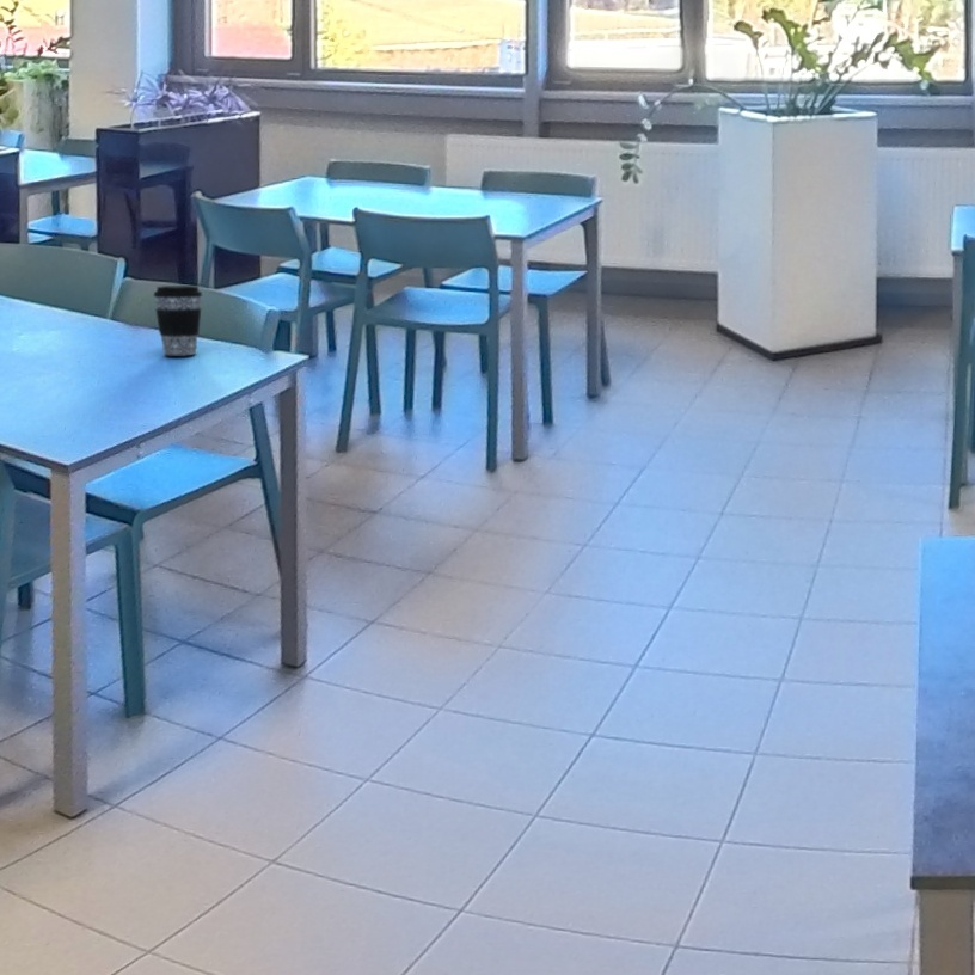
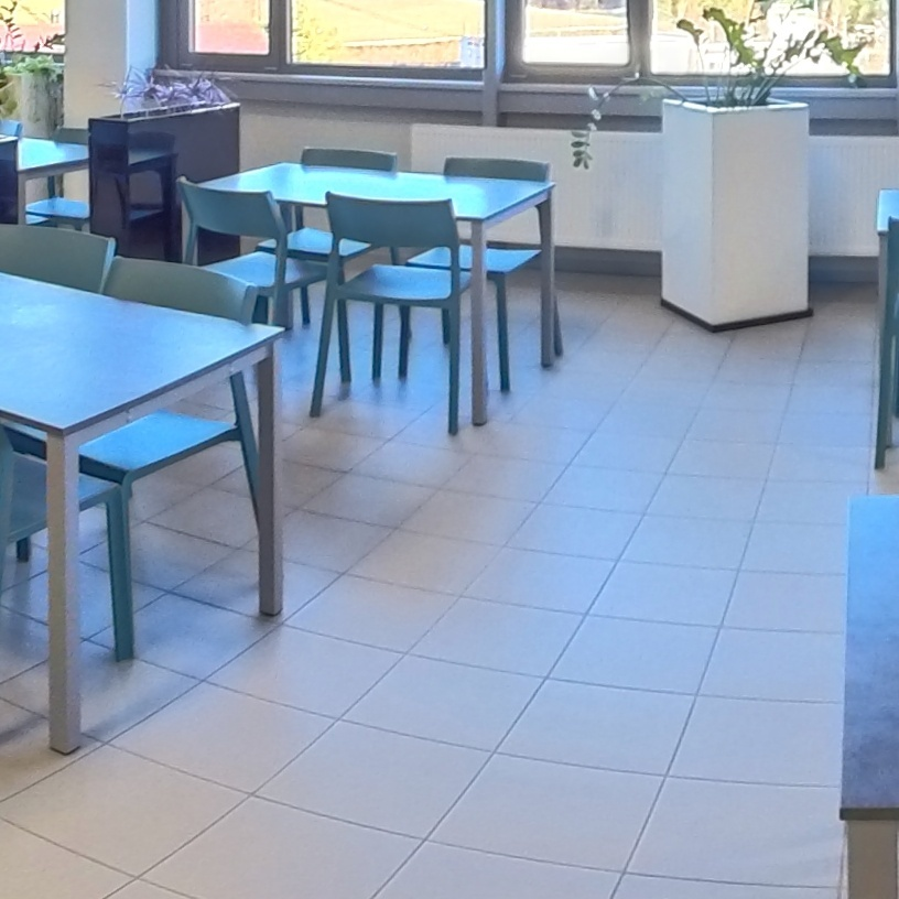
- coffee cup (178, 320)
